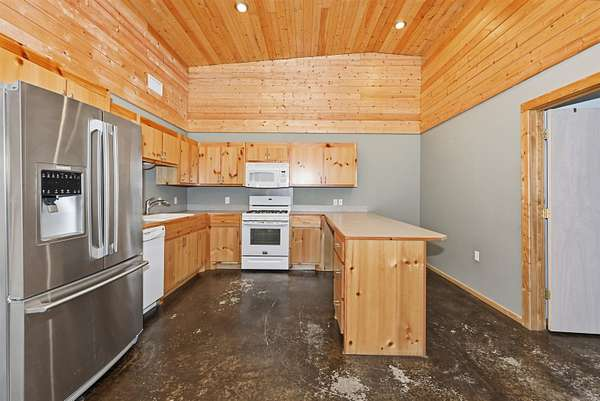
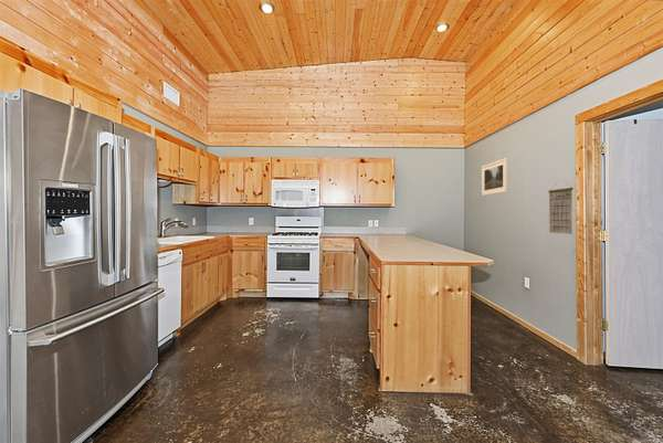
+ calendar (560, 205)
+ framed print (493, 178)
